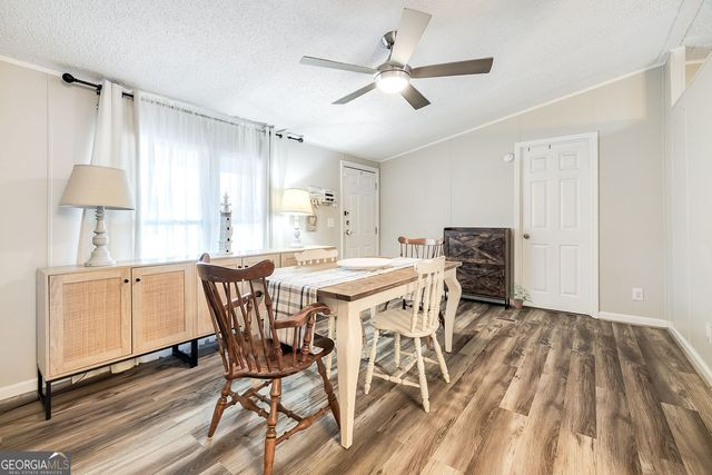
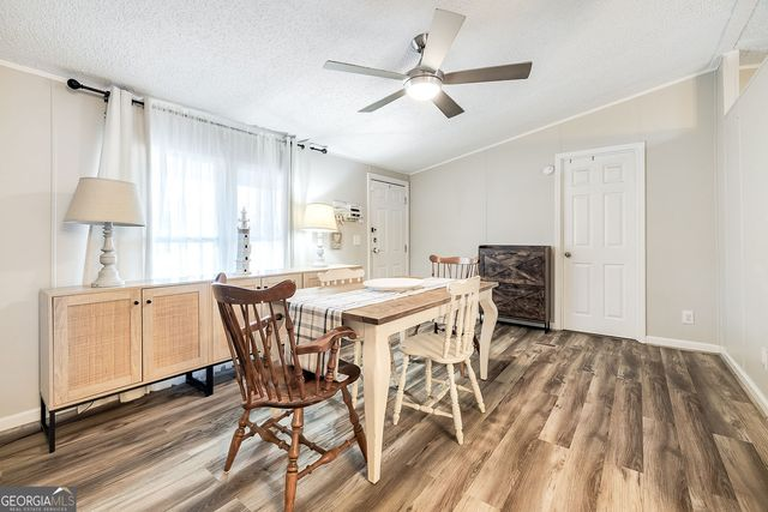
- potted plant (516, 295)
